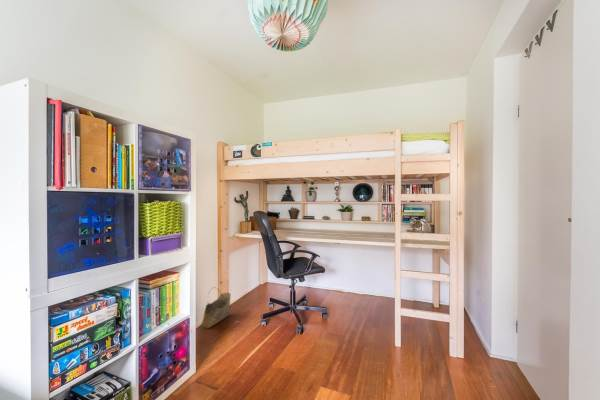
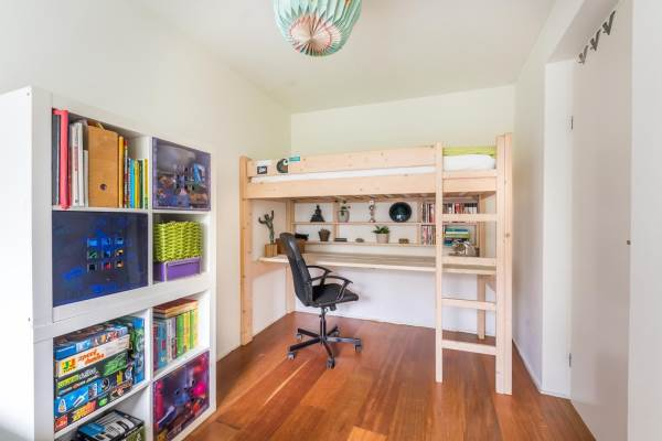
- basket (218, 305)
